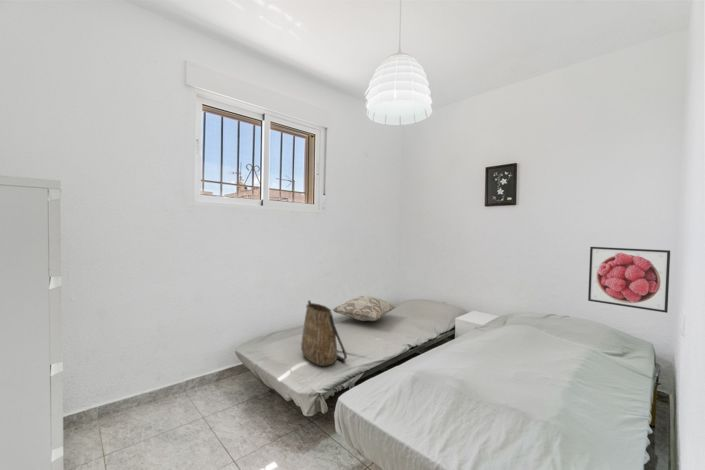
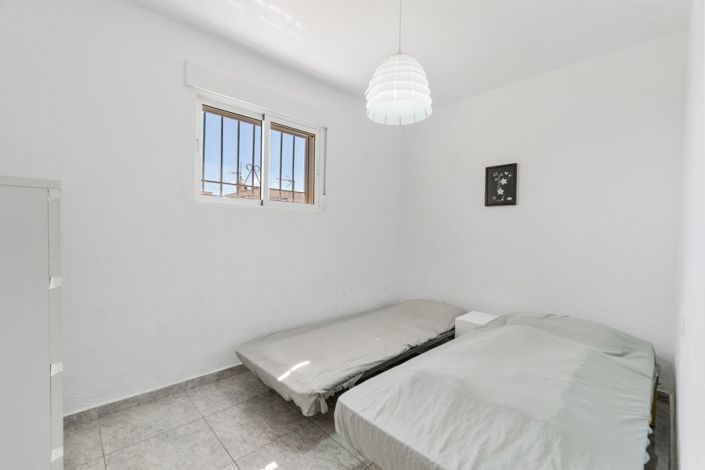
- tote bag (320, 331)
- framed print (626, 277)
- decorative pillow (365, 307)
